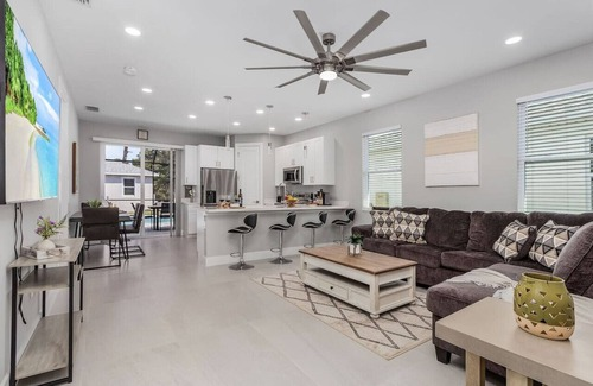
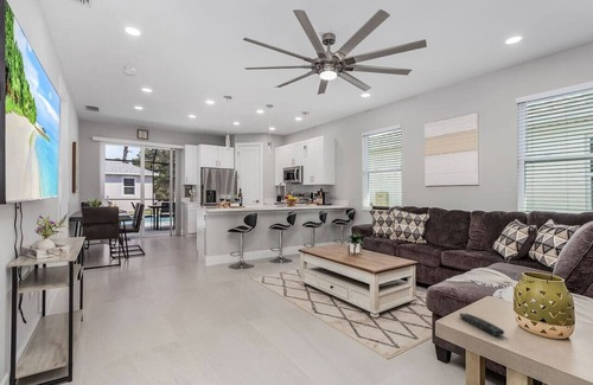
+ remote control (478, 322)
